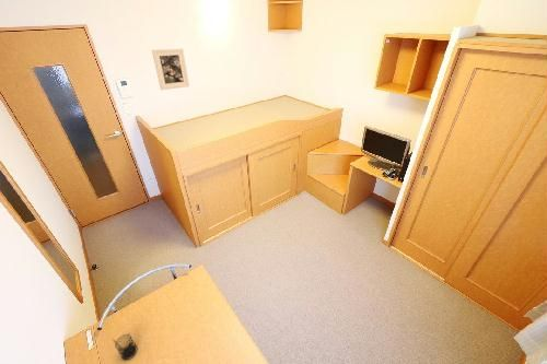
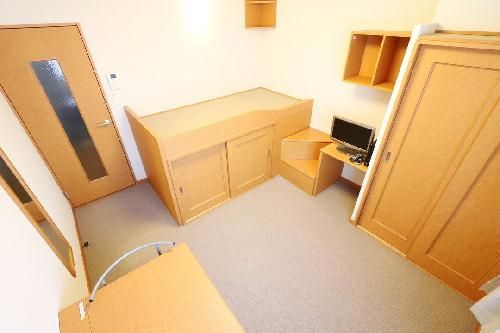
- pencil holder (124, 344)
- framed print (172, 69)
